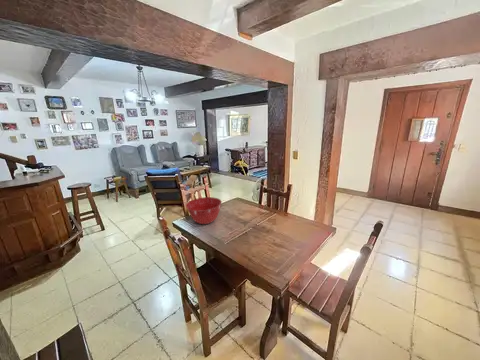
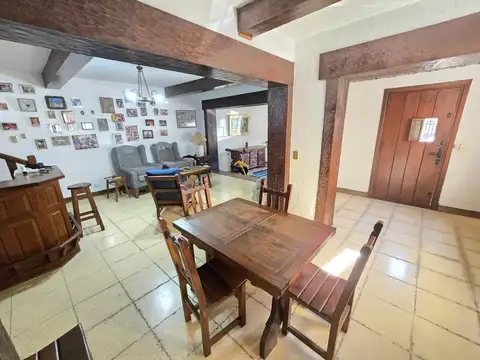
- mixing bowl (204, 211)
